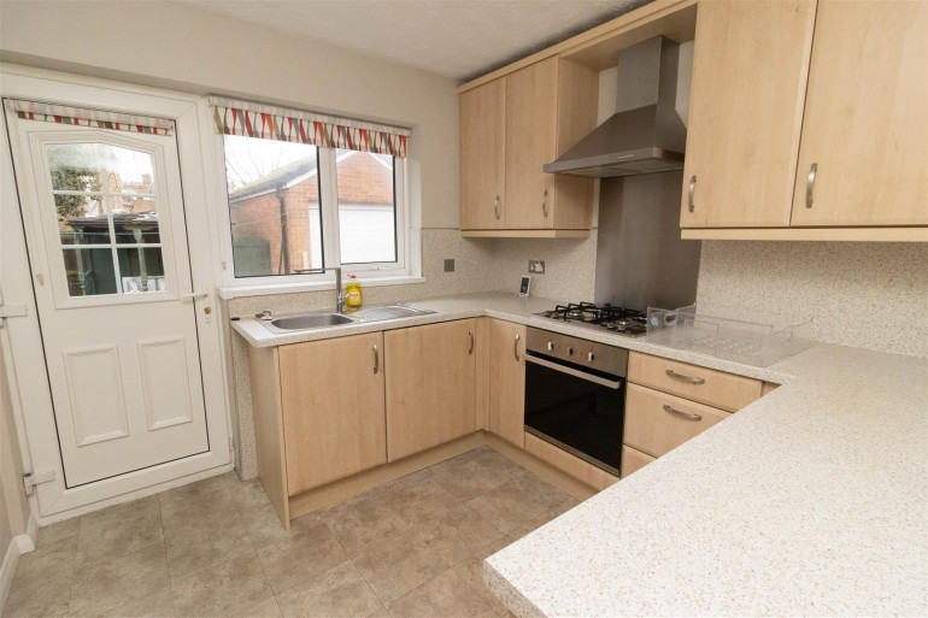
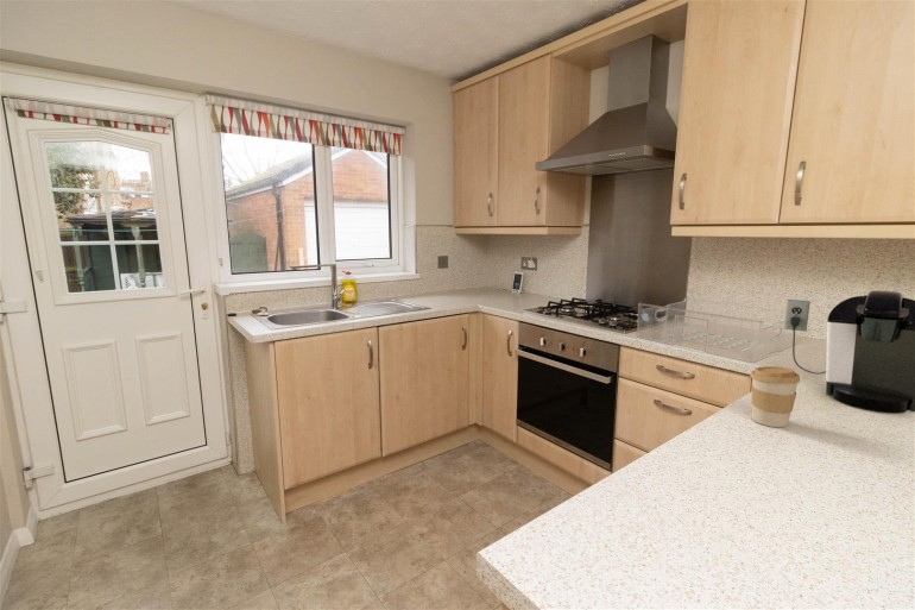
+ coffee maker (847, 342)
+ coffee cup (772, 394)
